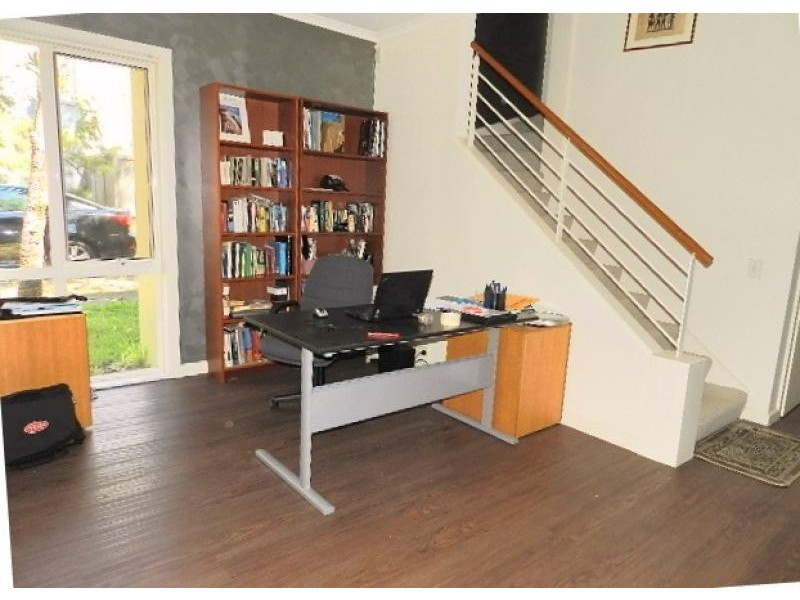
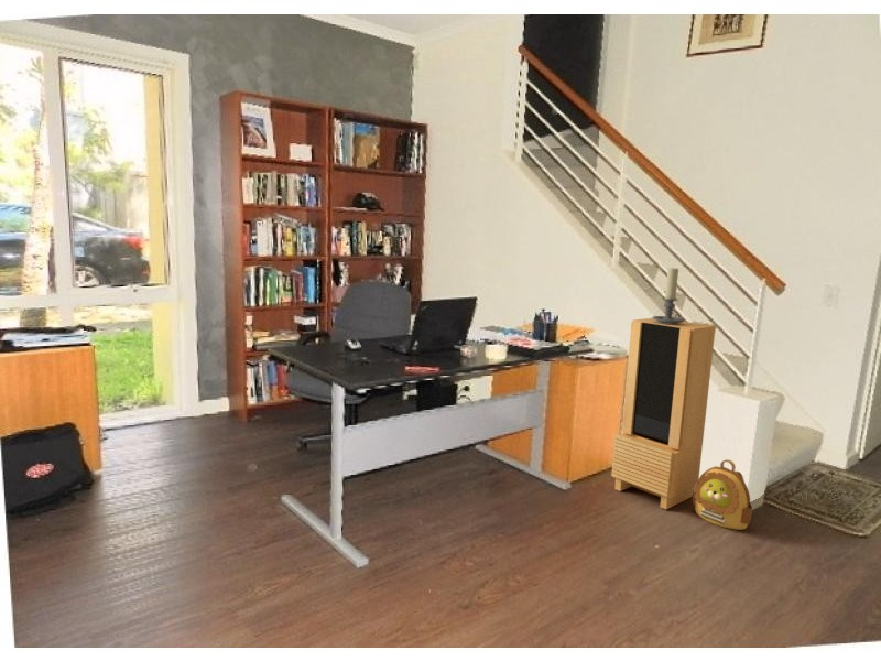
+ backpack (724, 490)
+ storage cabinet (661, 410)
+ candle holder (672, 294)
